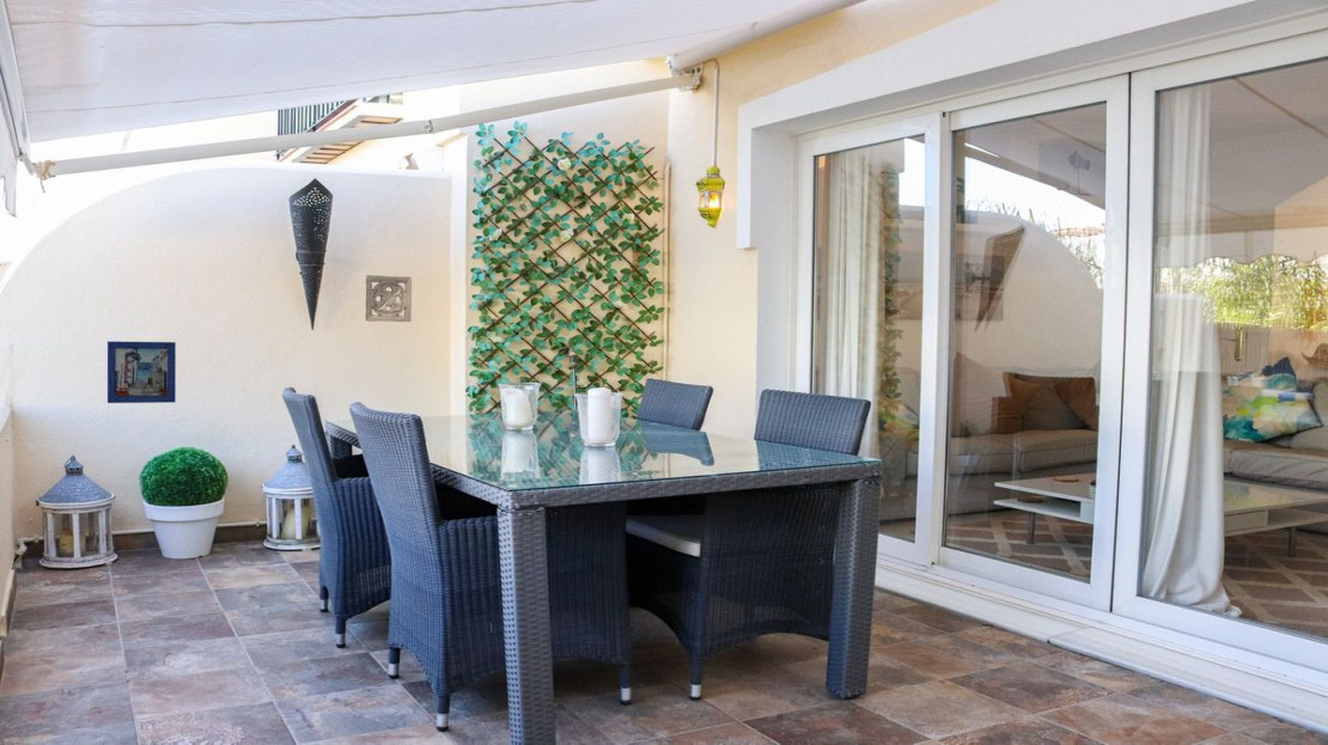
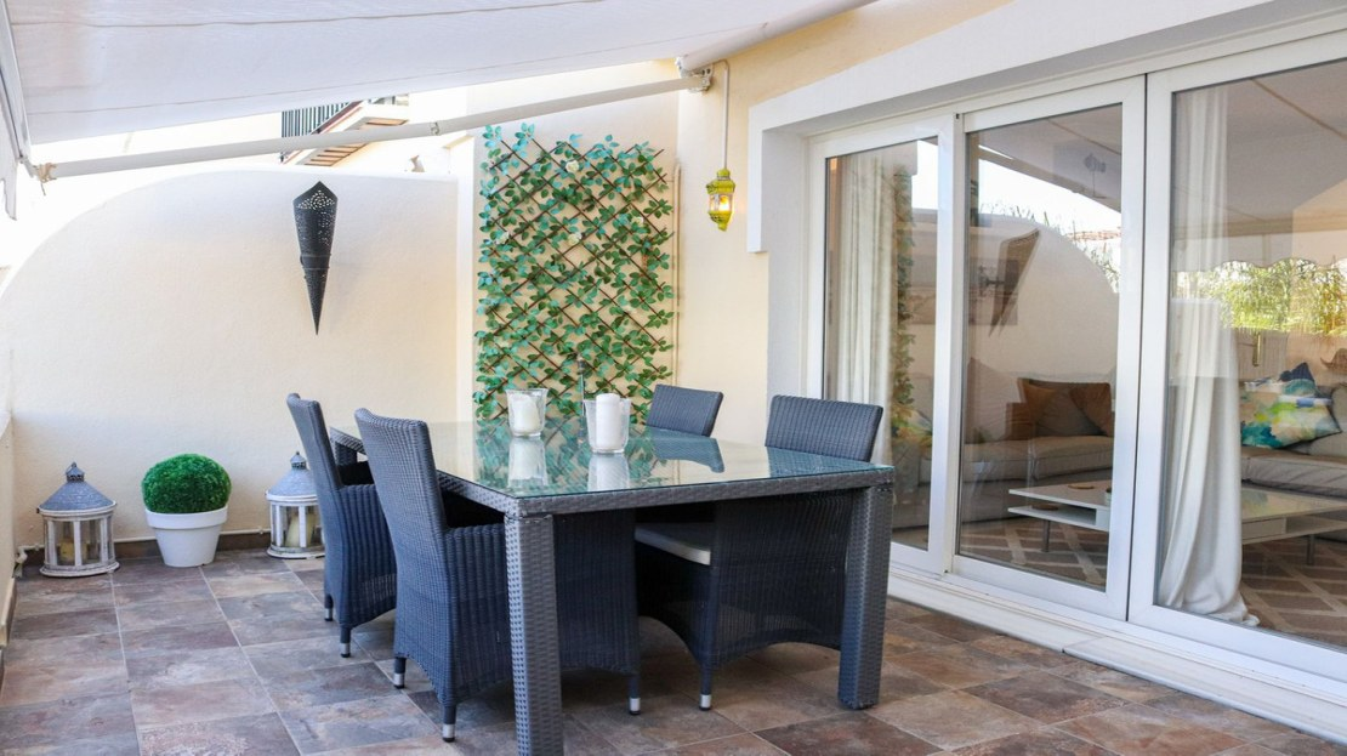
- wall ornament (388, 298)
- decorative tile (141, 372)
